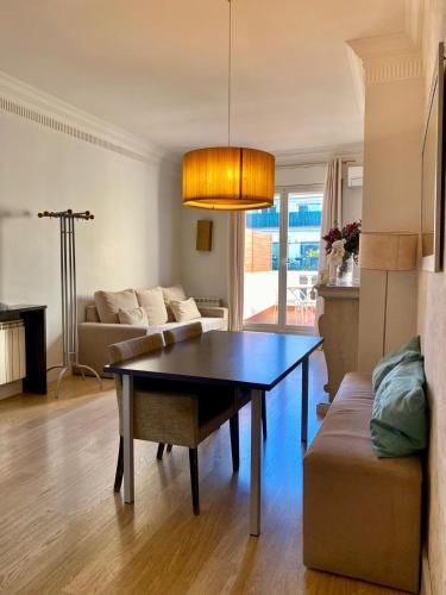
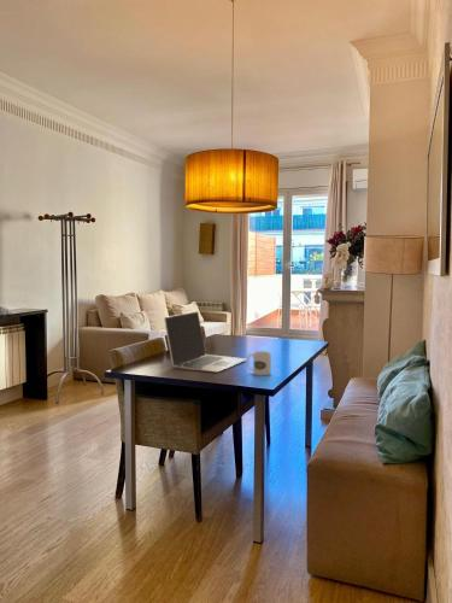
+ laptop (202, 339)
+ mug (258, 362)
